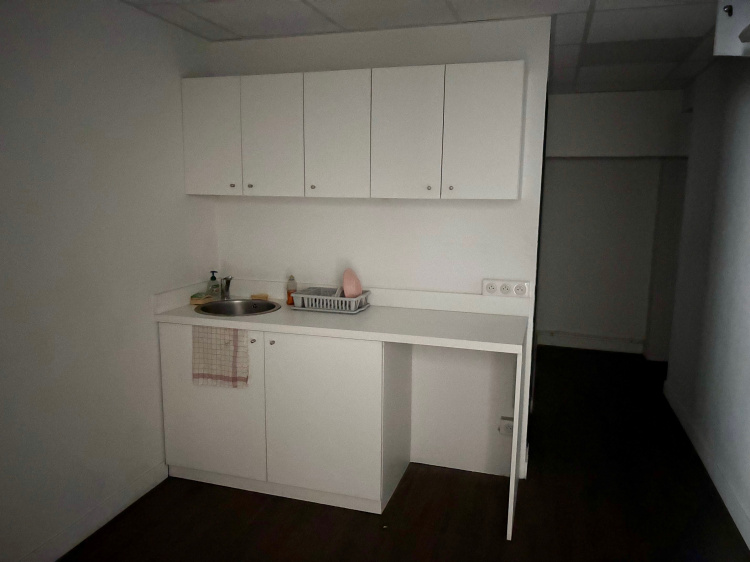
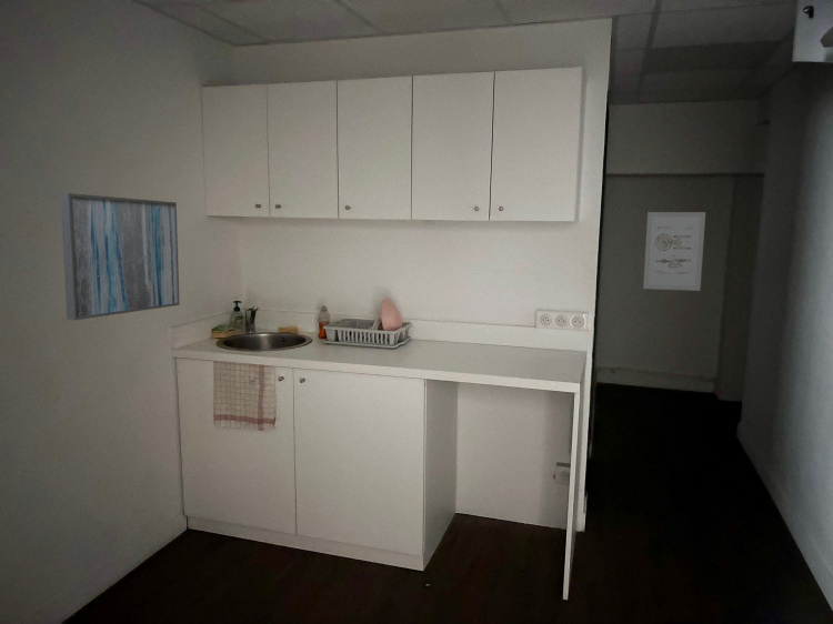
+ wall art (127, 255)
+ wall art (673, 251)
